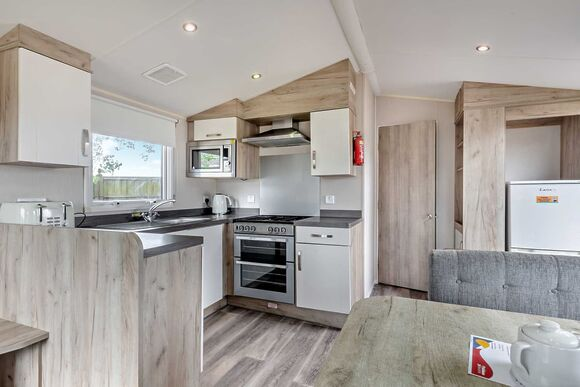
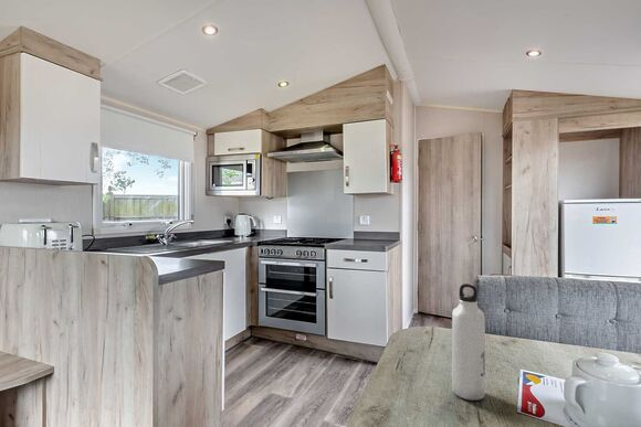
+ water bottle (467, 338)
